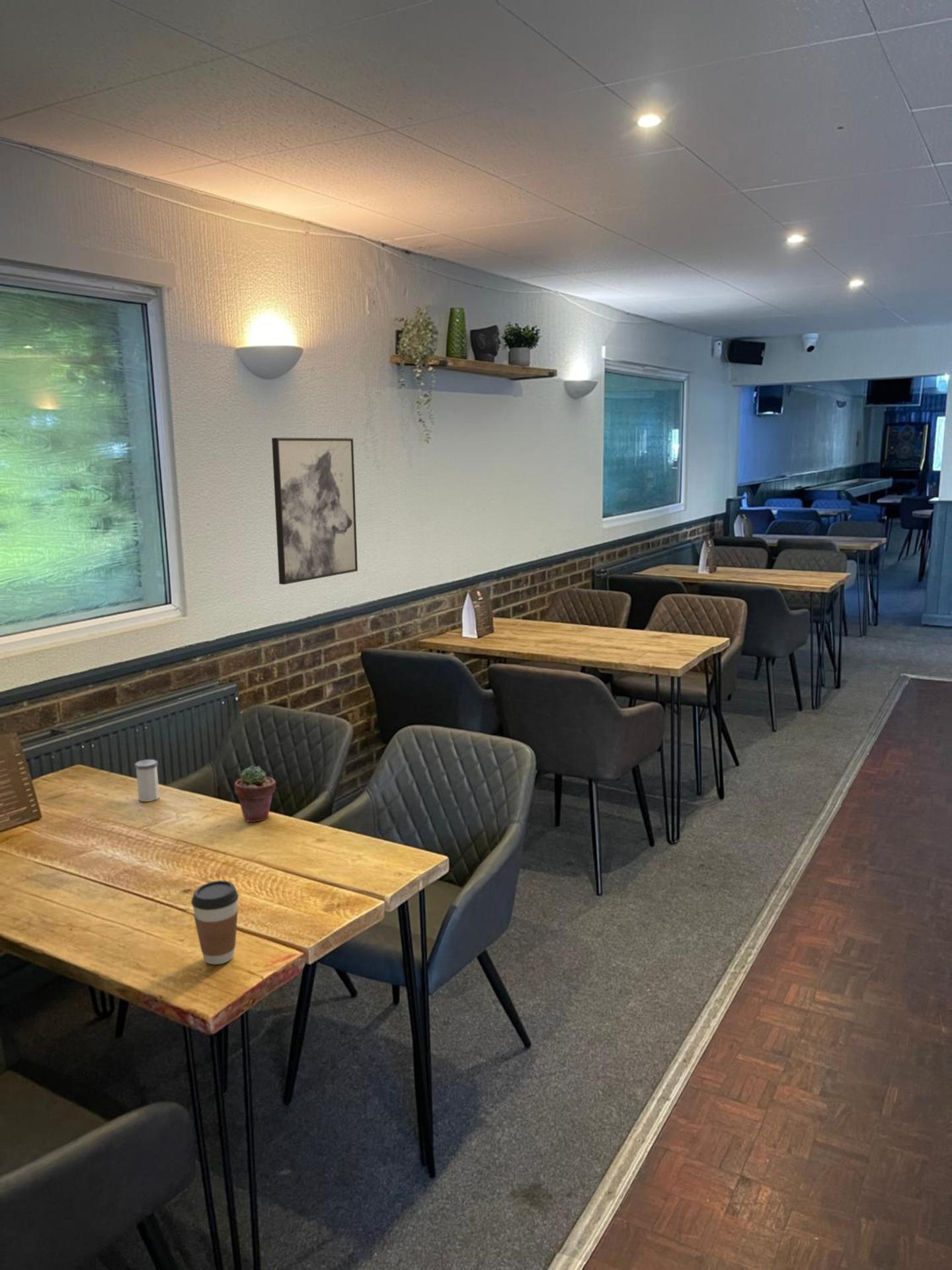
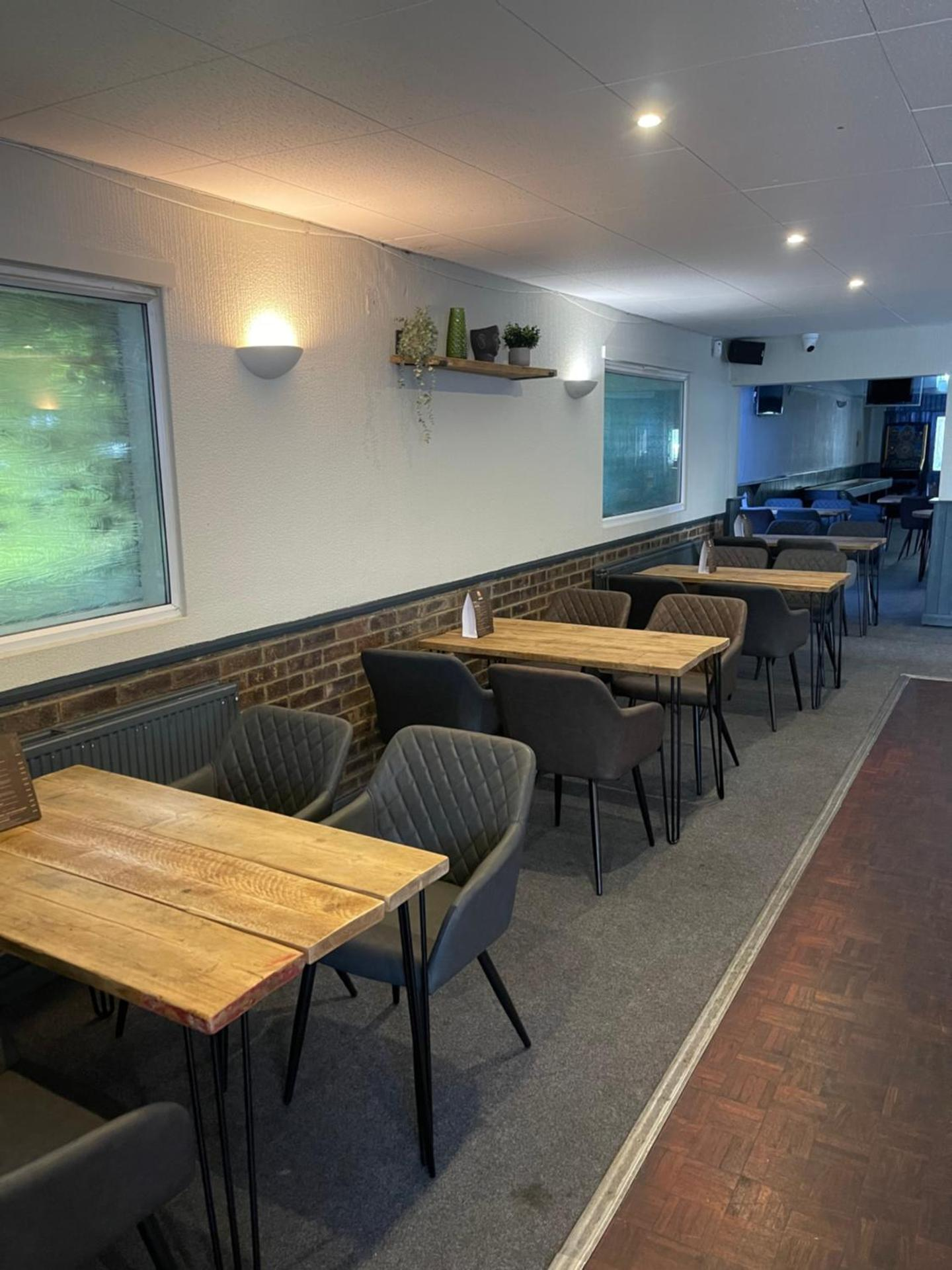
- salt shaker (147, 781)
- potted succulent (255, 792)
- coffee cup (216, 923)
- wall art (317, 509)
